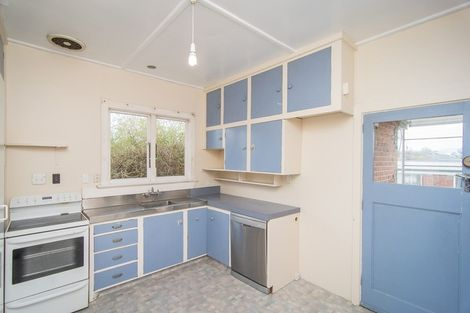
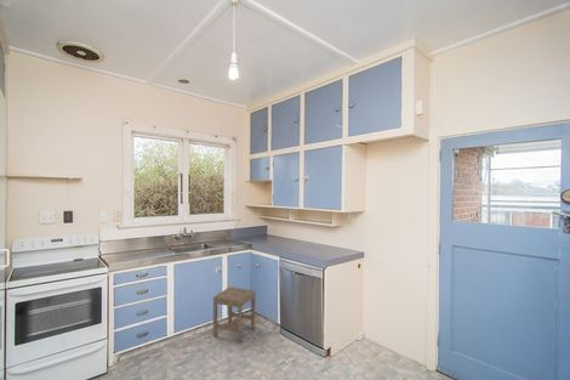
+ stool (234, 313)
